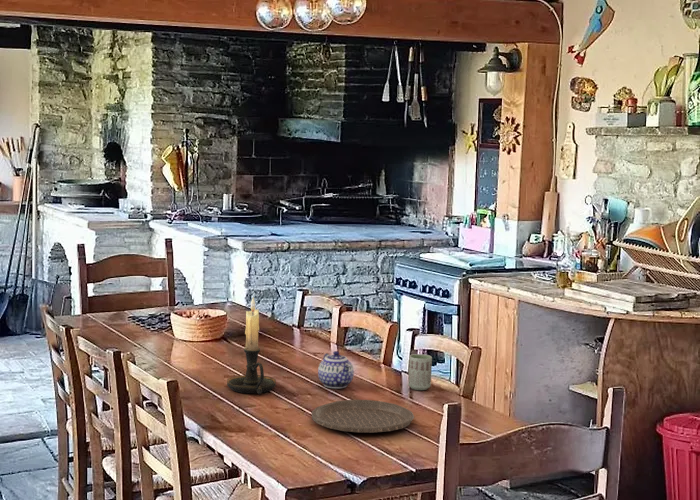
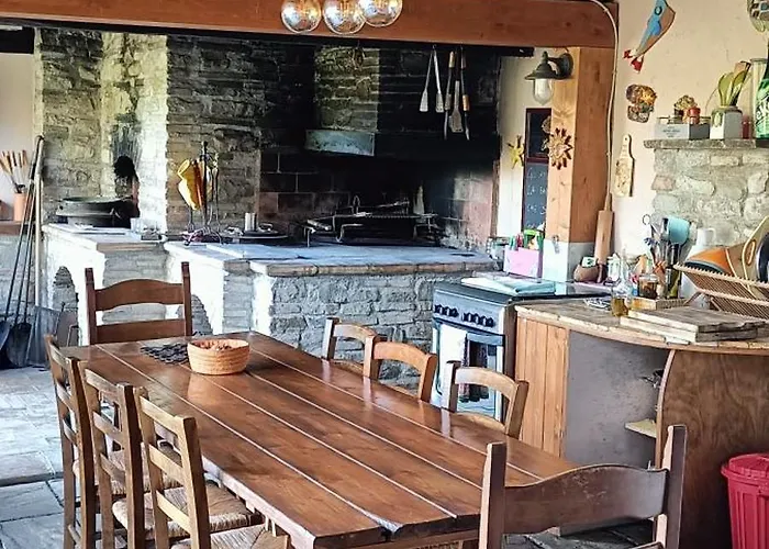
- plate (362, 417)
- candle holder (254, 344)
- teapot (335, 368)
- cup (420, 372)
